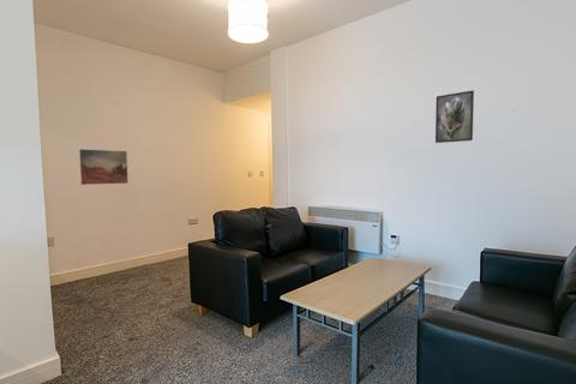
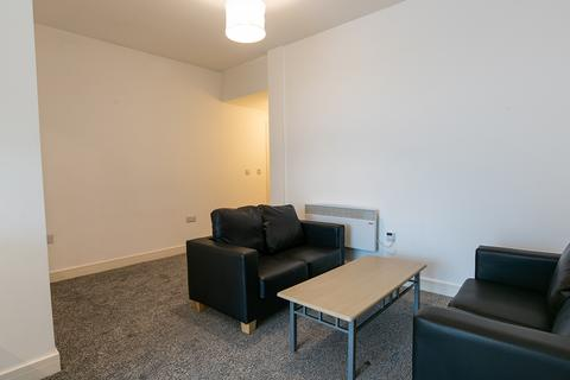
- wall art (104, 167)
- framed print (454, 118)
